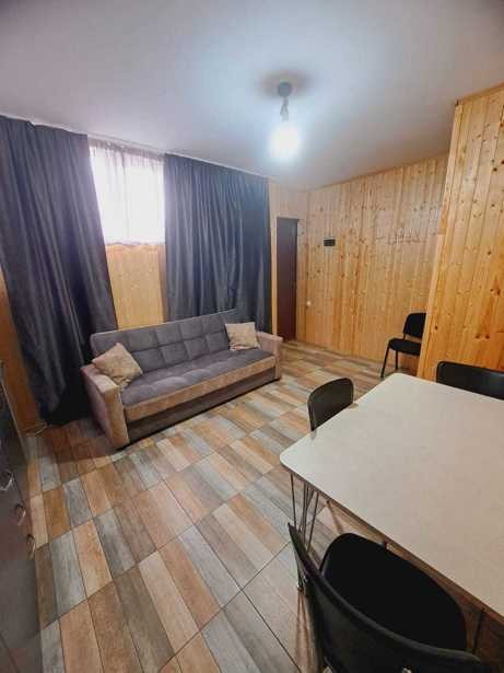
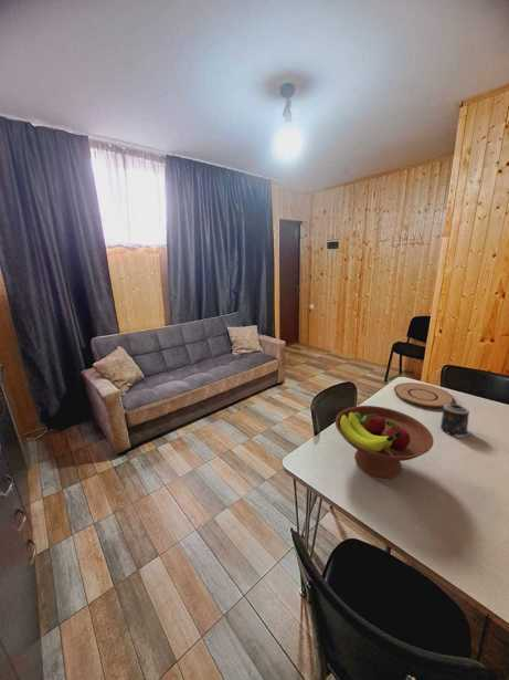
+ fruit bowl (380, 438)
+ candle (458, 419)
+ plate (422, 394)
